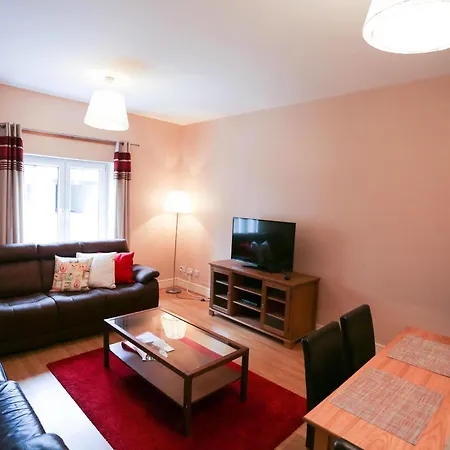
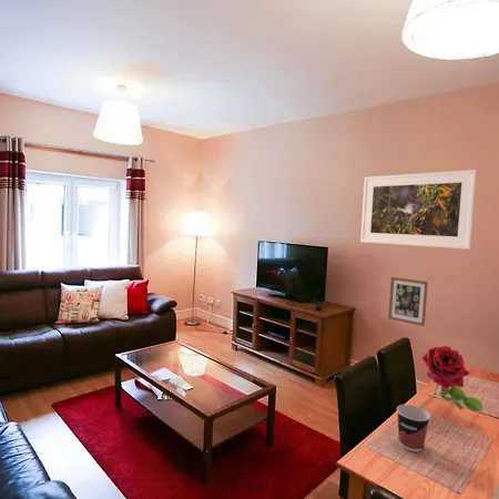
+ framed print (413, 210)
+ cup (411, 428)
+ wall art (407, 301)
+ flower (450, 383)
